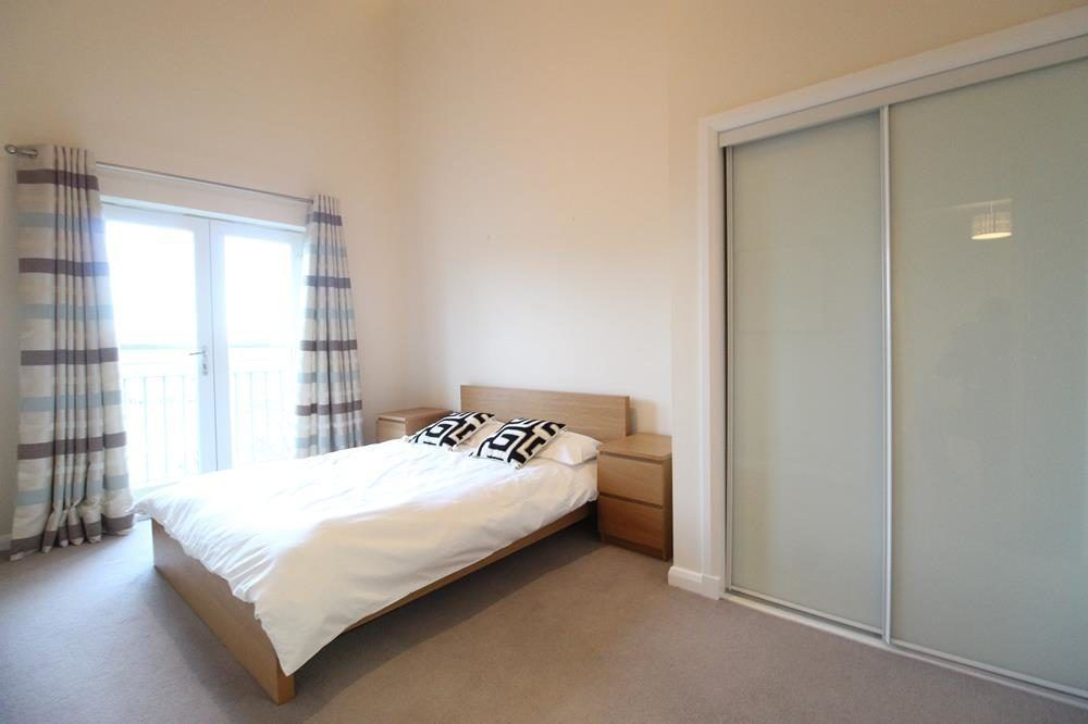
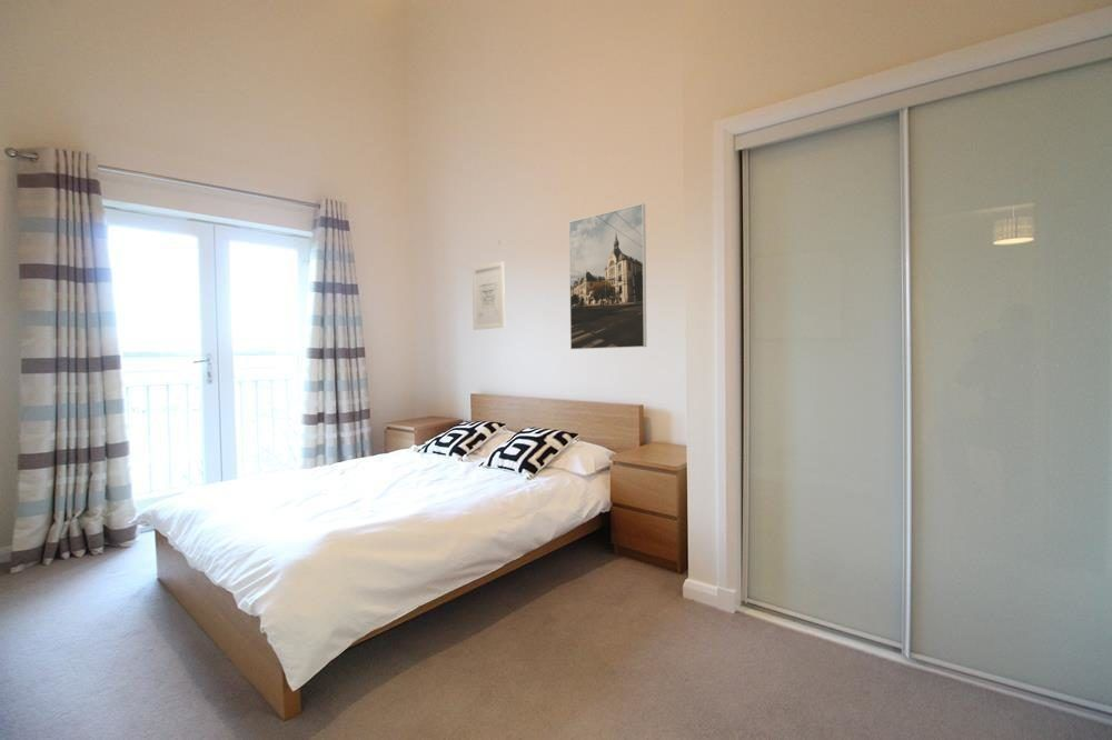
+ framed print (605, 281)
+ wall art (487, 297)
